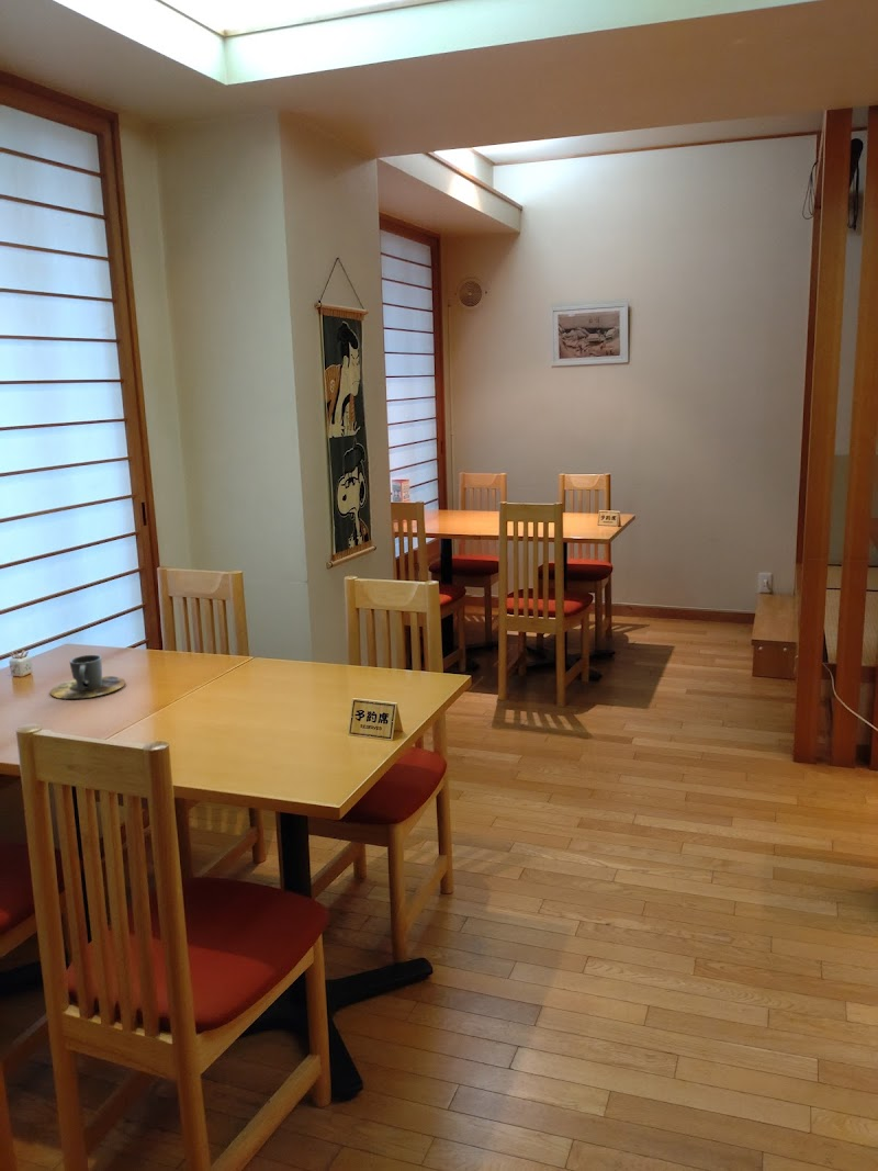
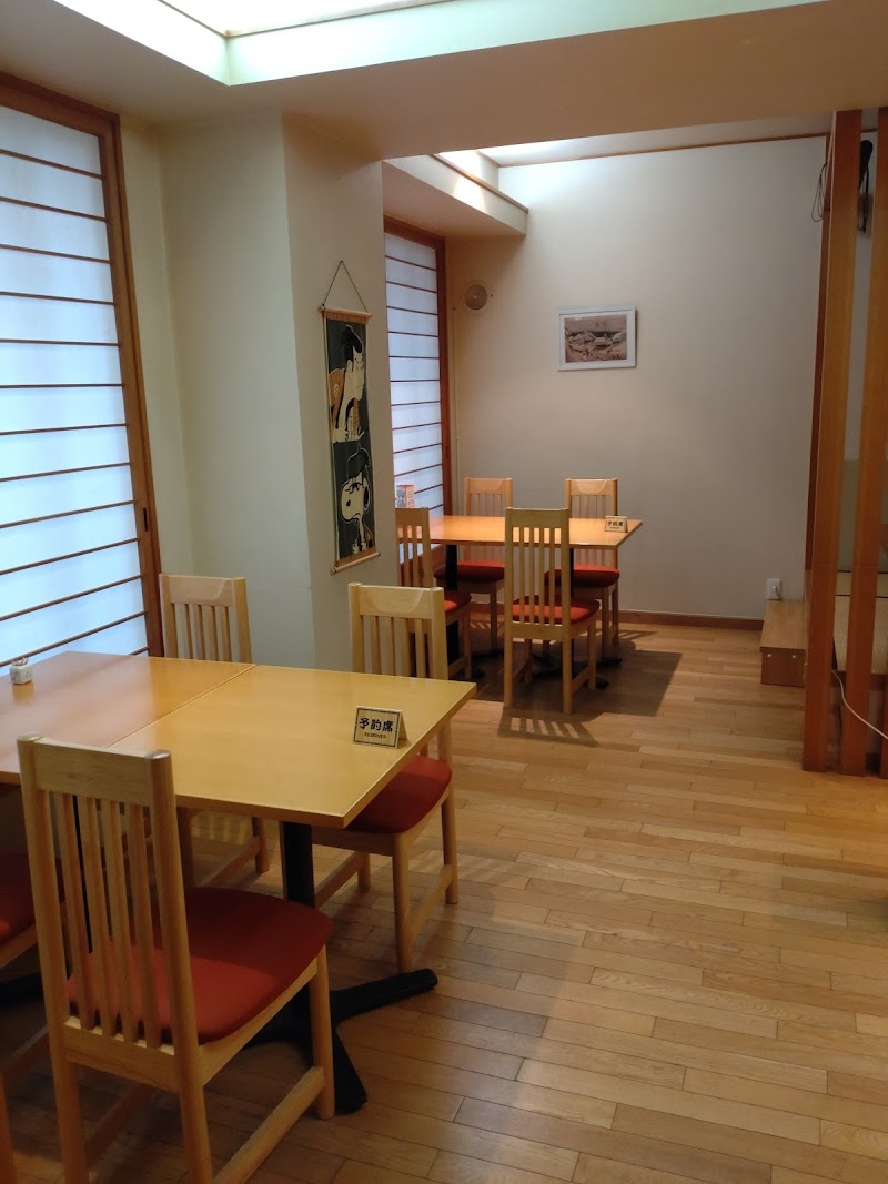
- cup (87, 673)
